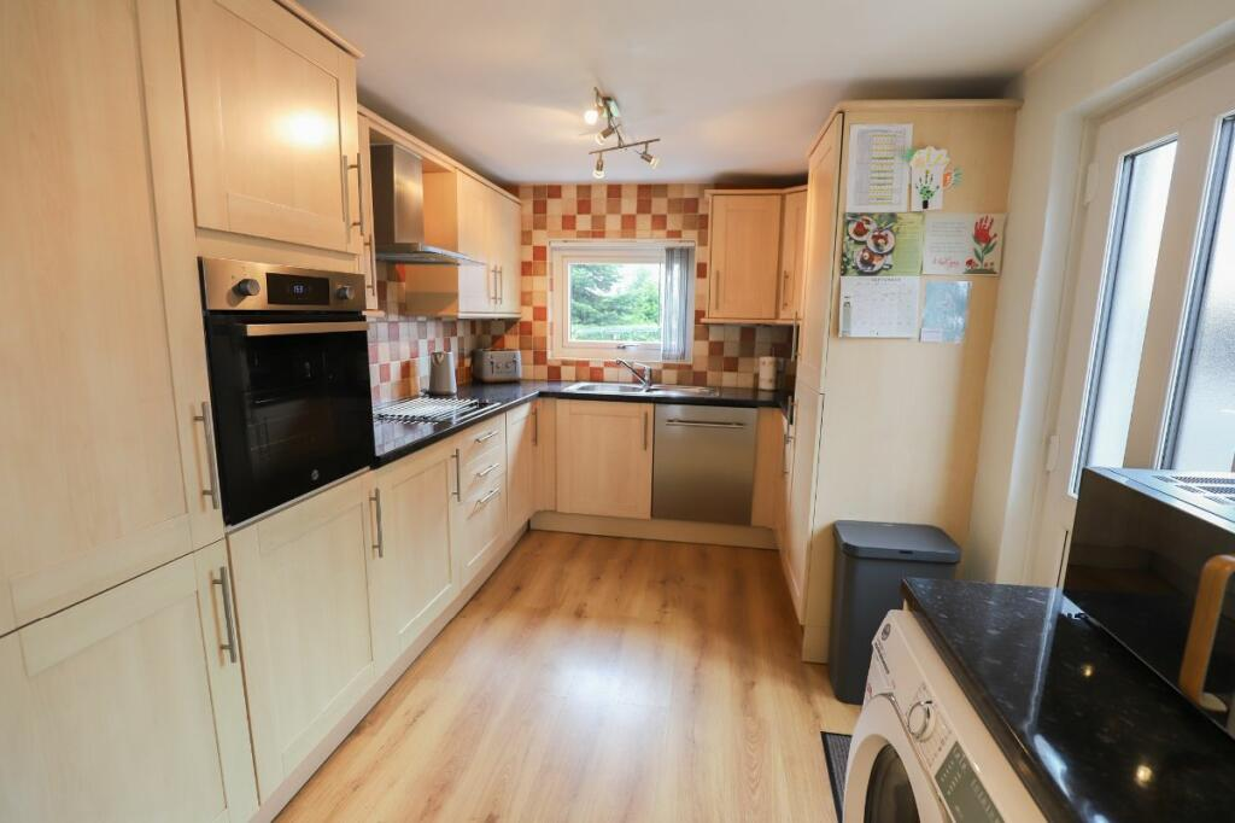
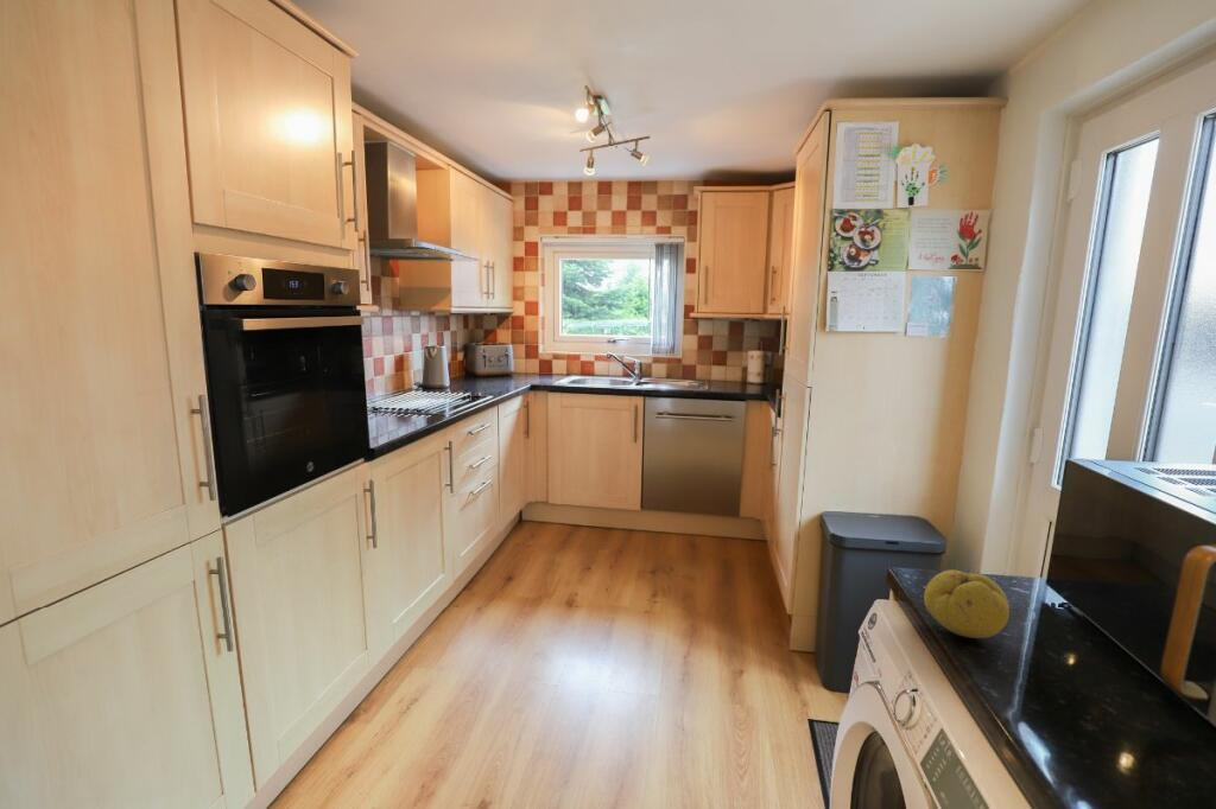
+ fruit (967, 604)
